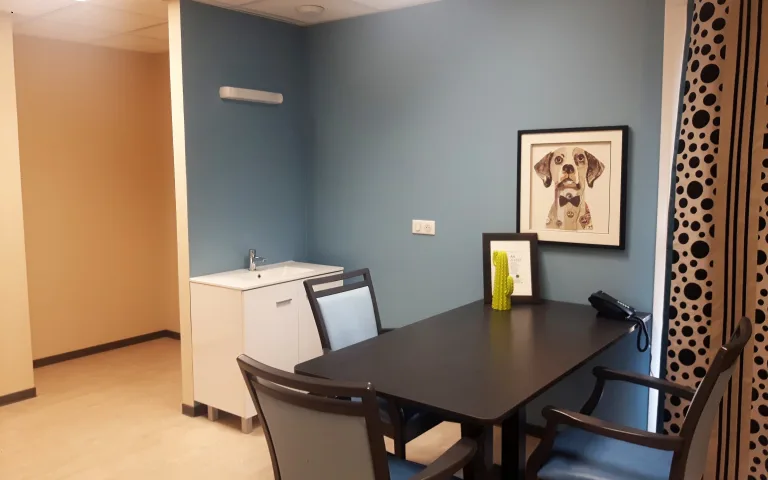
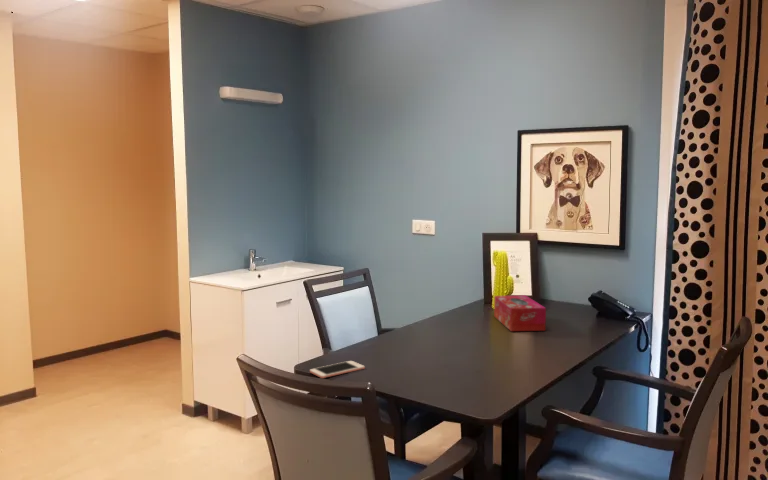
+ cell phone (337, 369)
+ tissue box (518, 312)
